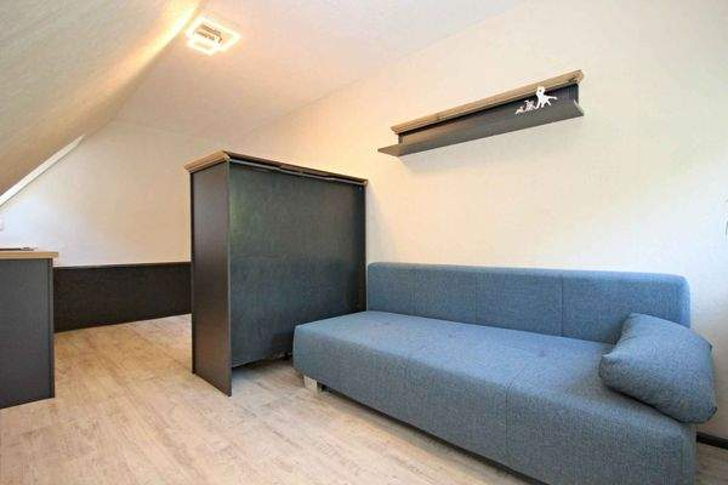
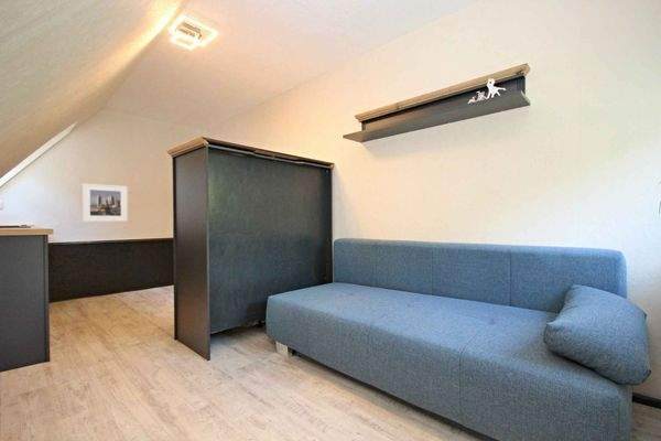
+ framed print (106, 203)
